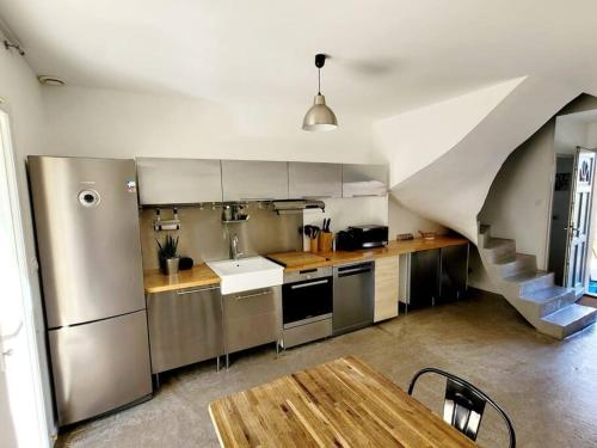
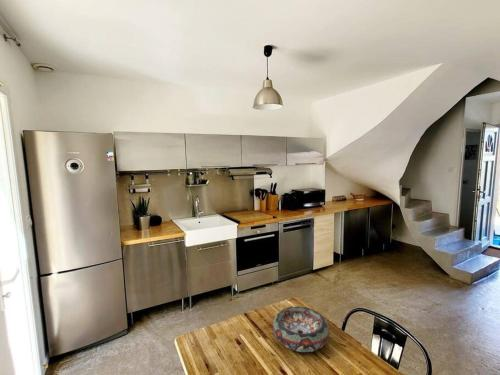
+ decorative bowl (300, 327)
